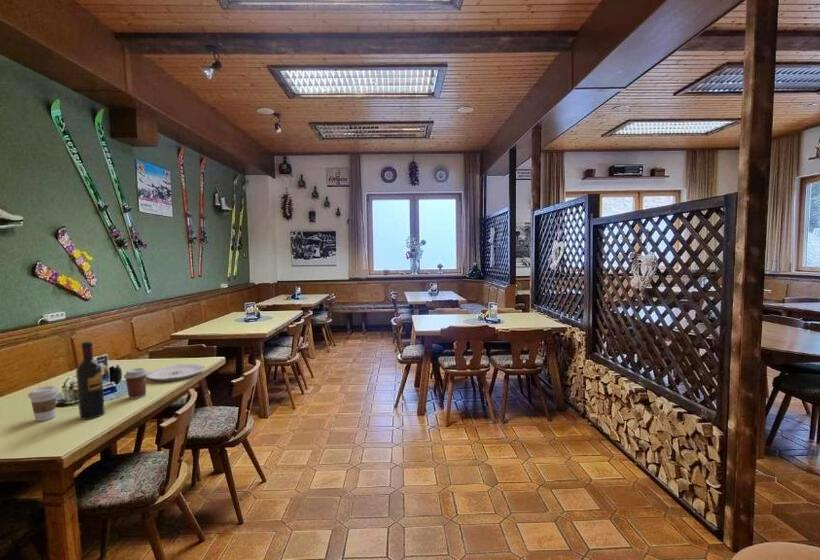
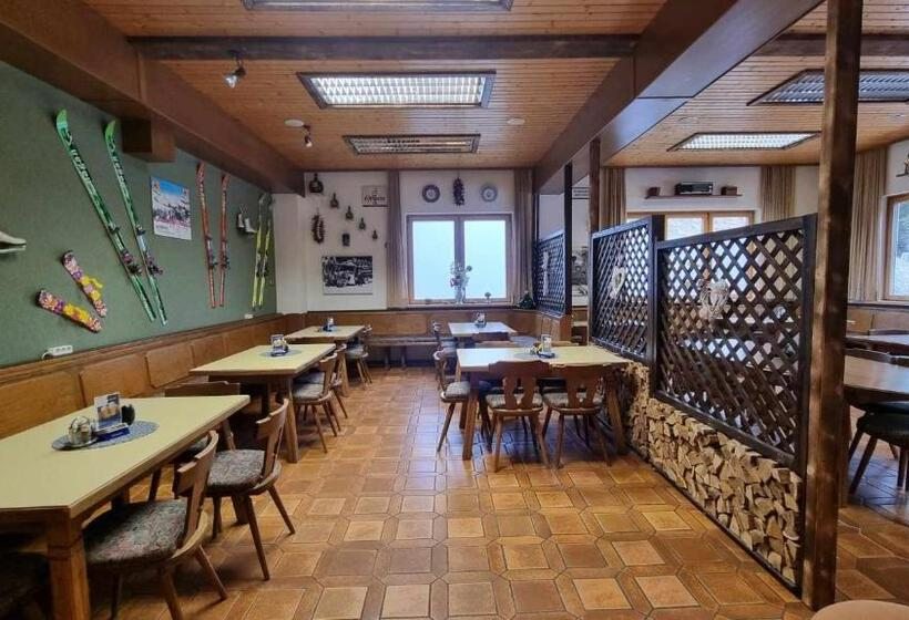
- coffee cup (44, 403)
- wine bottle (89, 378)
- coffee cup (136, 383)
- plate (176, 372)
